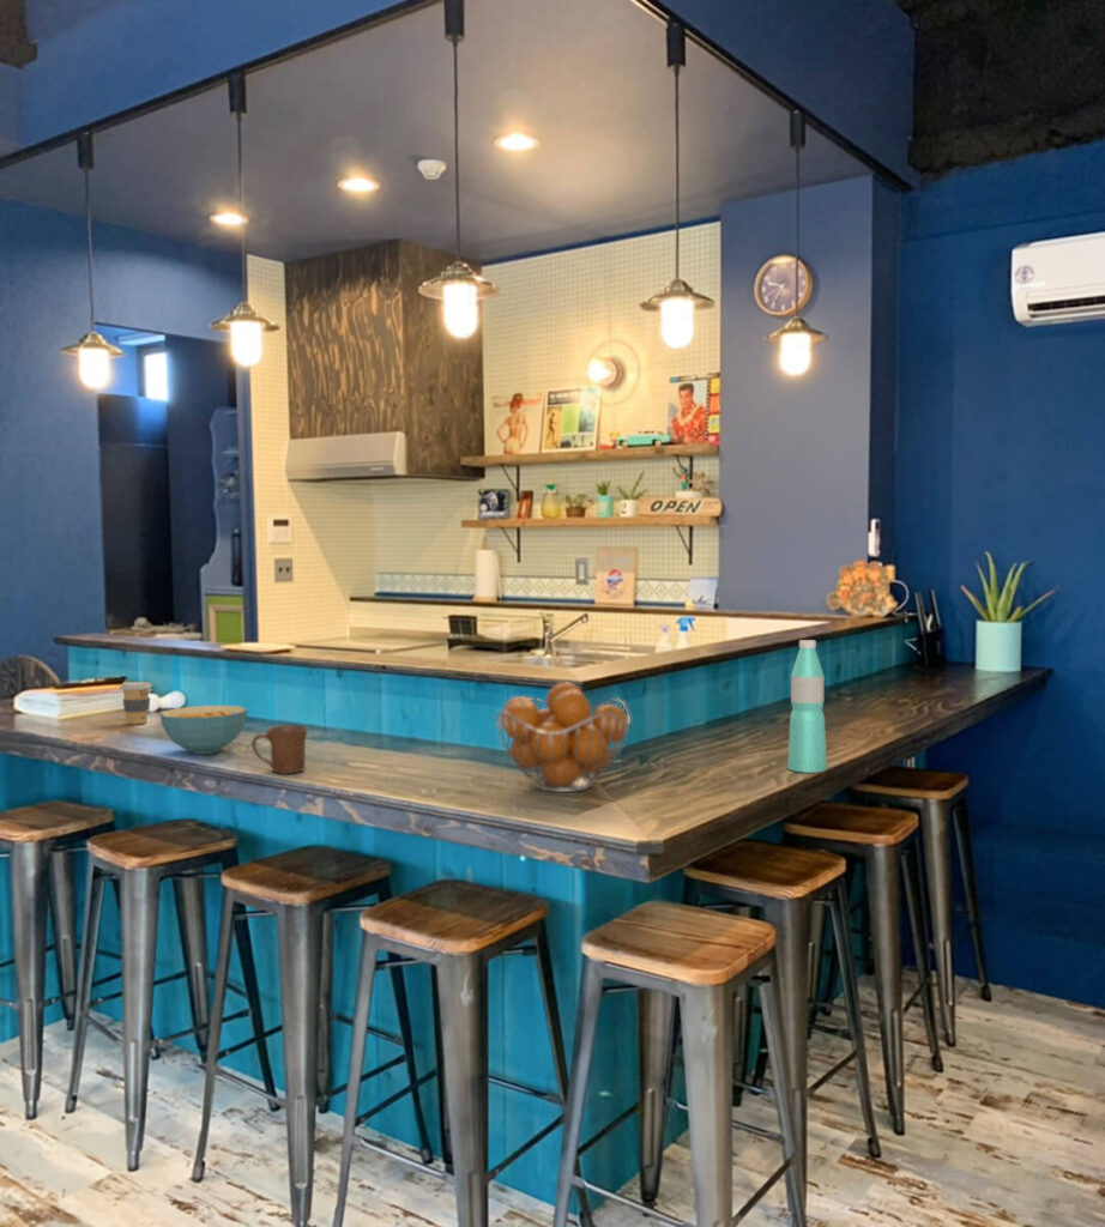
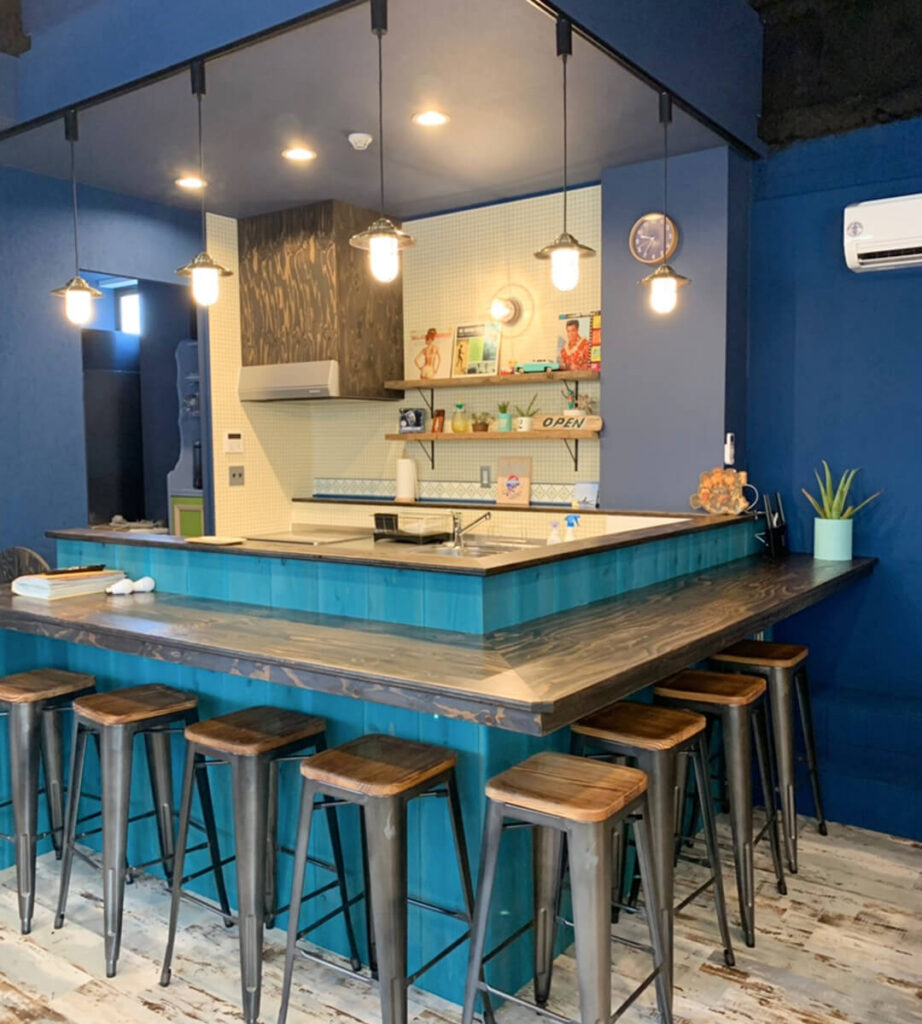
- water bottle (807, 705)
- coffee cup (135, 702)
- mug (279, 749)
- cereal bowl (204, 731)
- fruit basket (563, 736)
